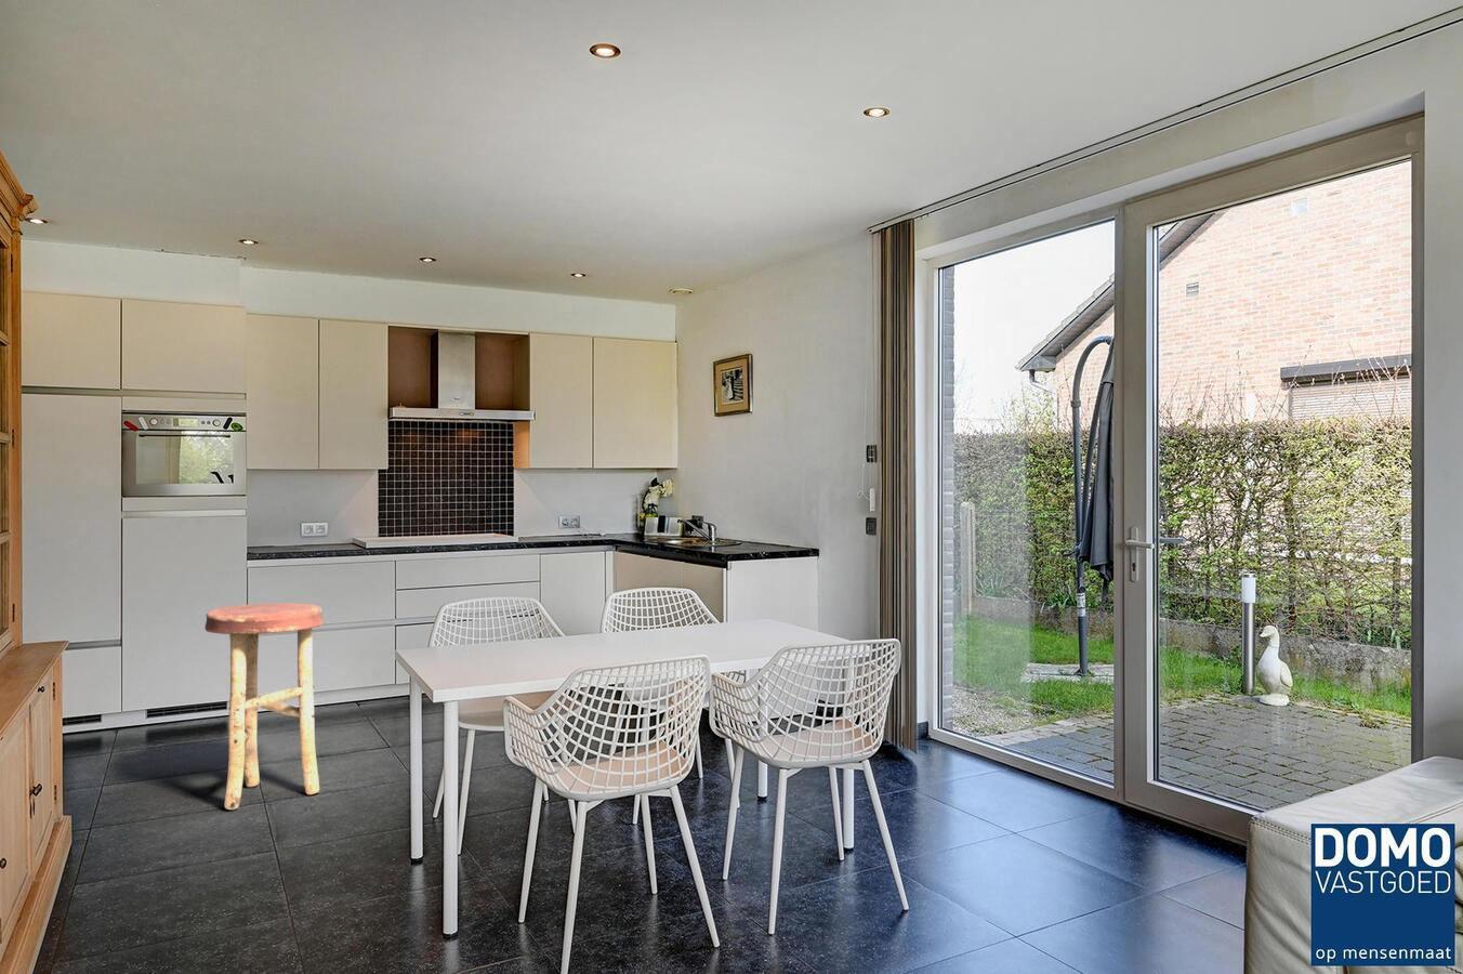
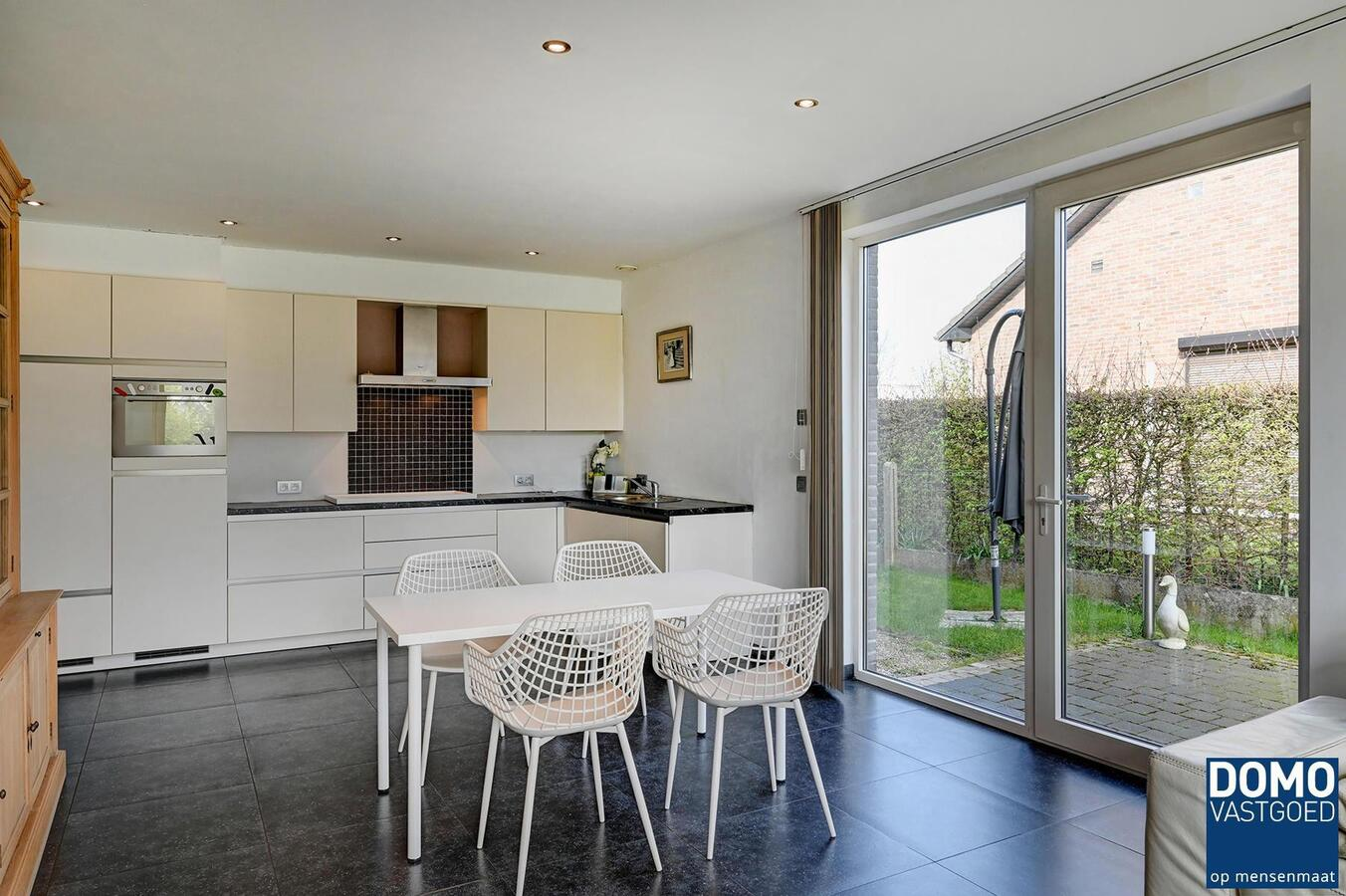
- stool (265, 701)
